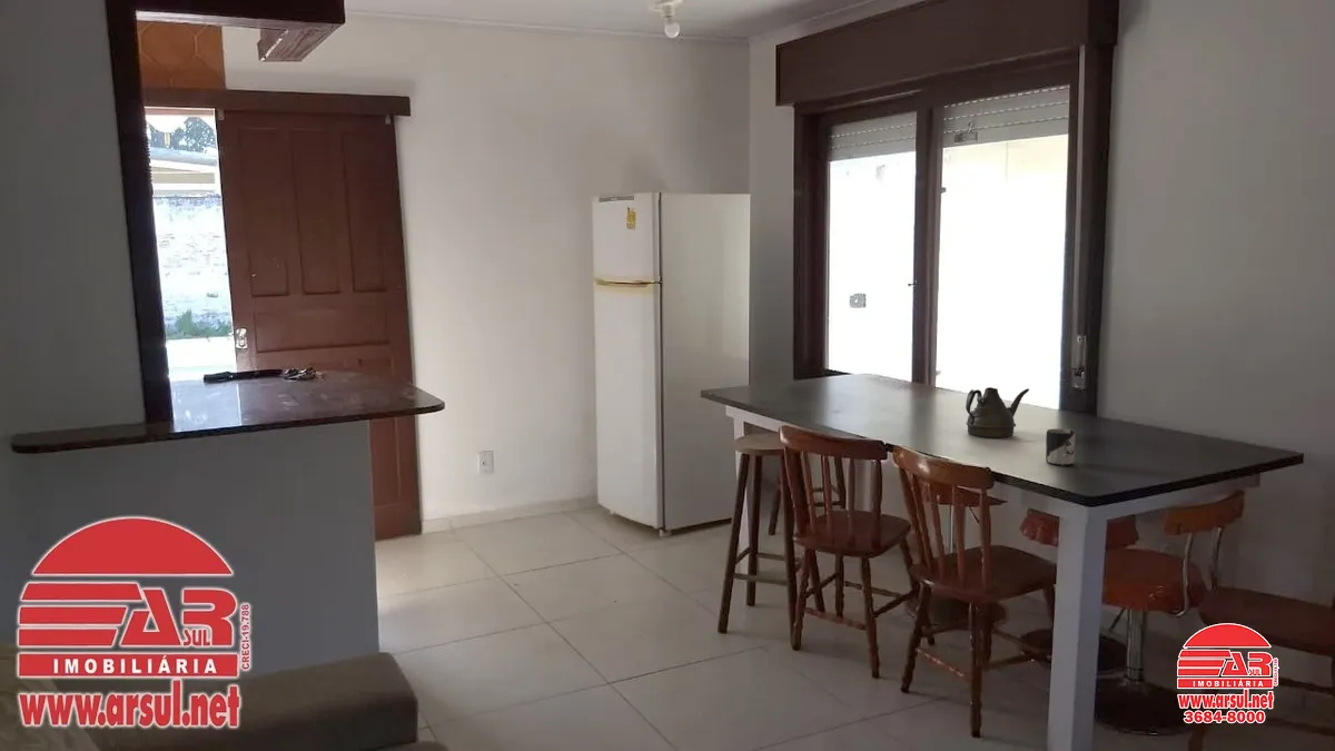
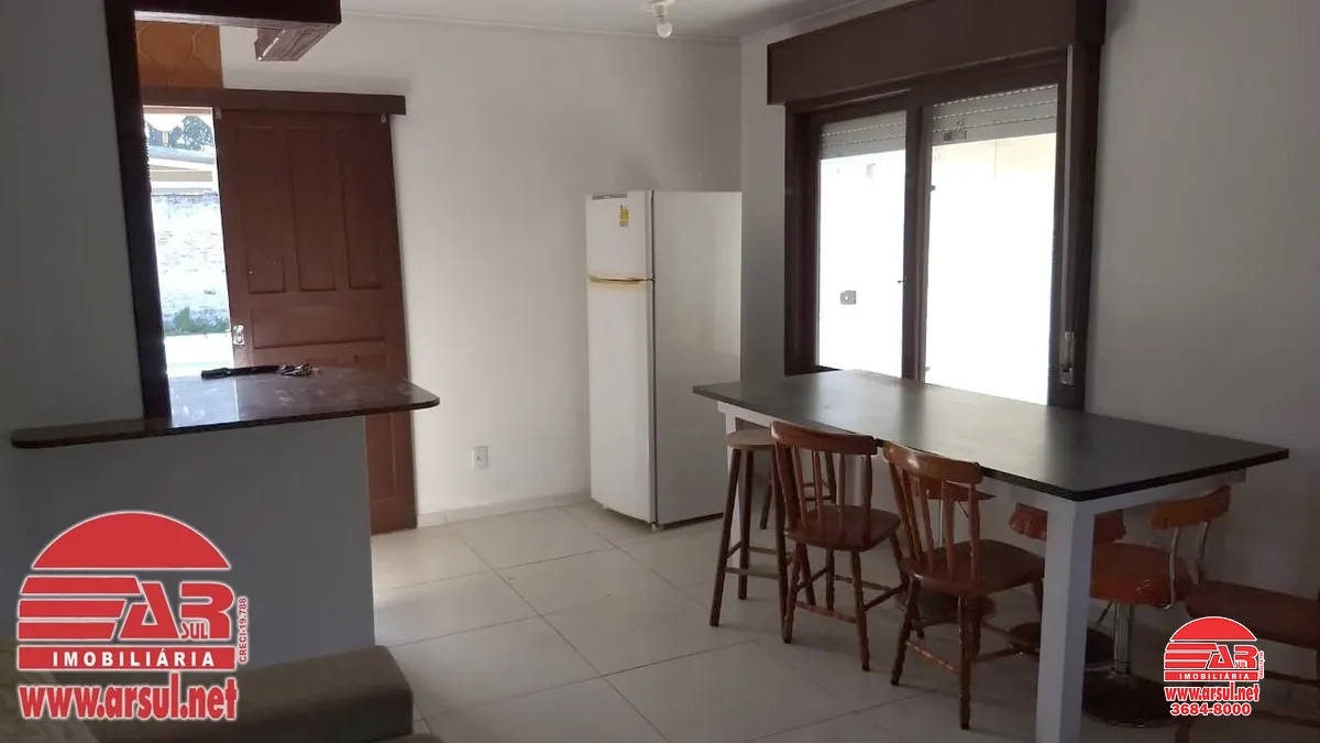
- teapot (999, 409)
- cup (1062, 447)
